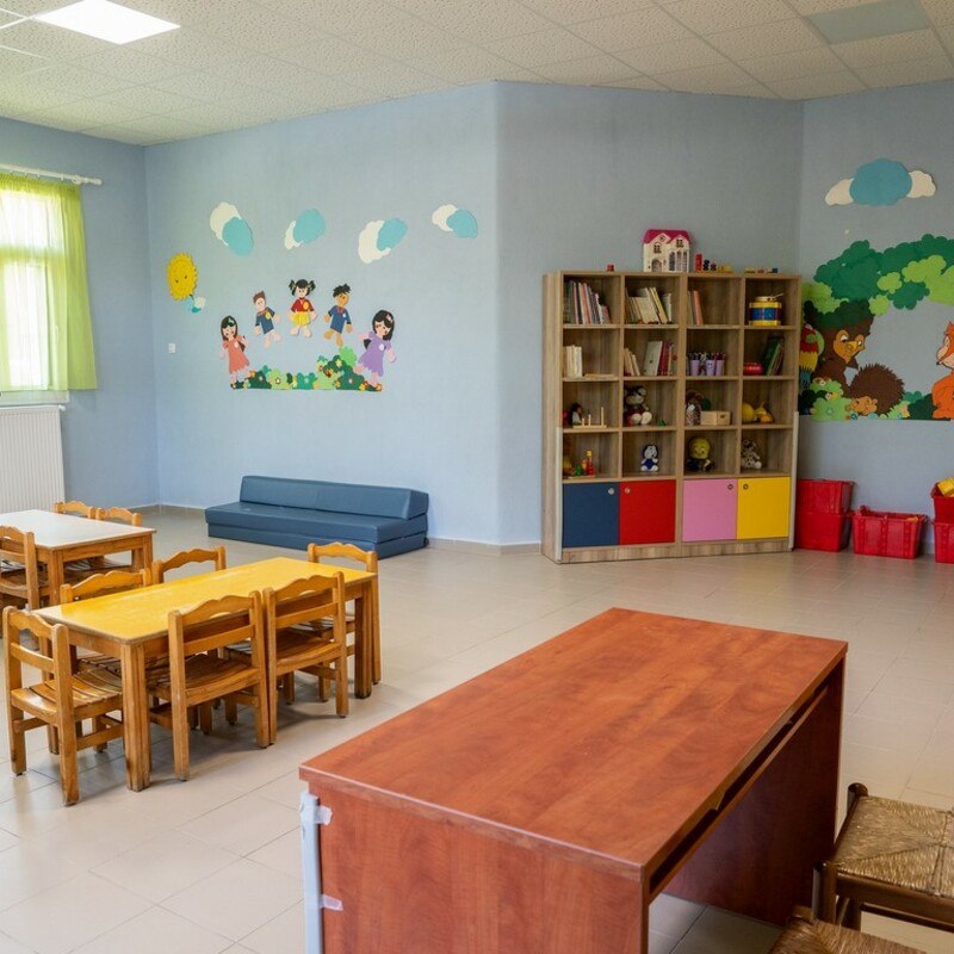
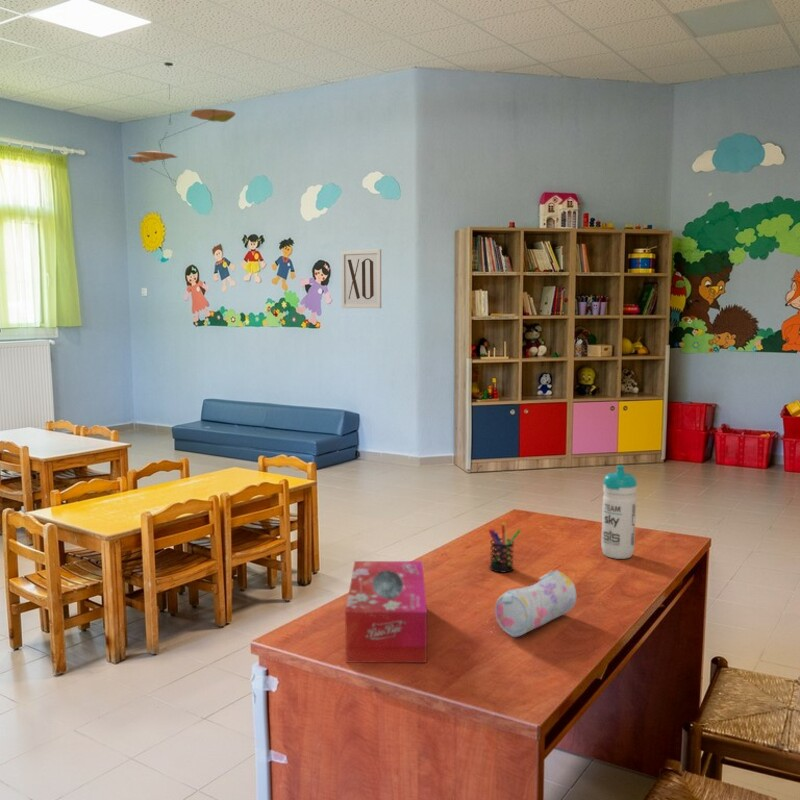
+ ceiling mobile (181, 131)
+ water bottle (619, 510)
+ pencil case (537, 602)
+ pen holder (504, 545)
+ tissue box (387, 607)
+ wall art (361, 279)
